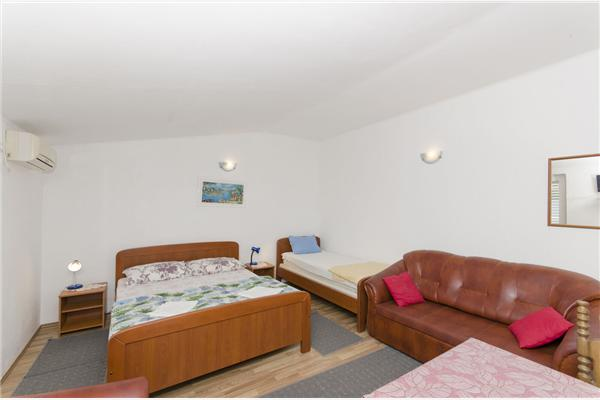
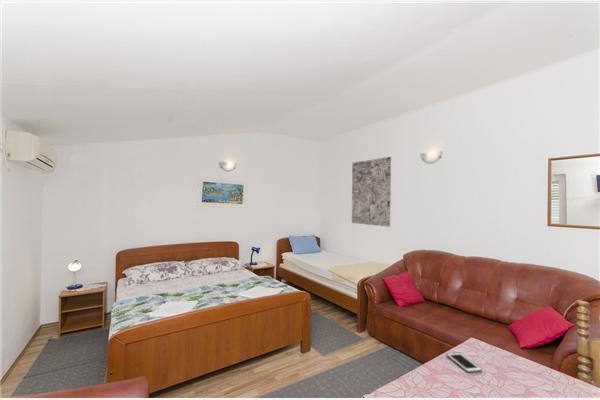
+ wall art (369, 192)
+ cell phone (463, 362)
